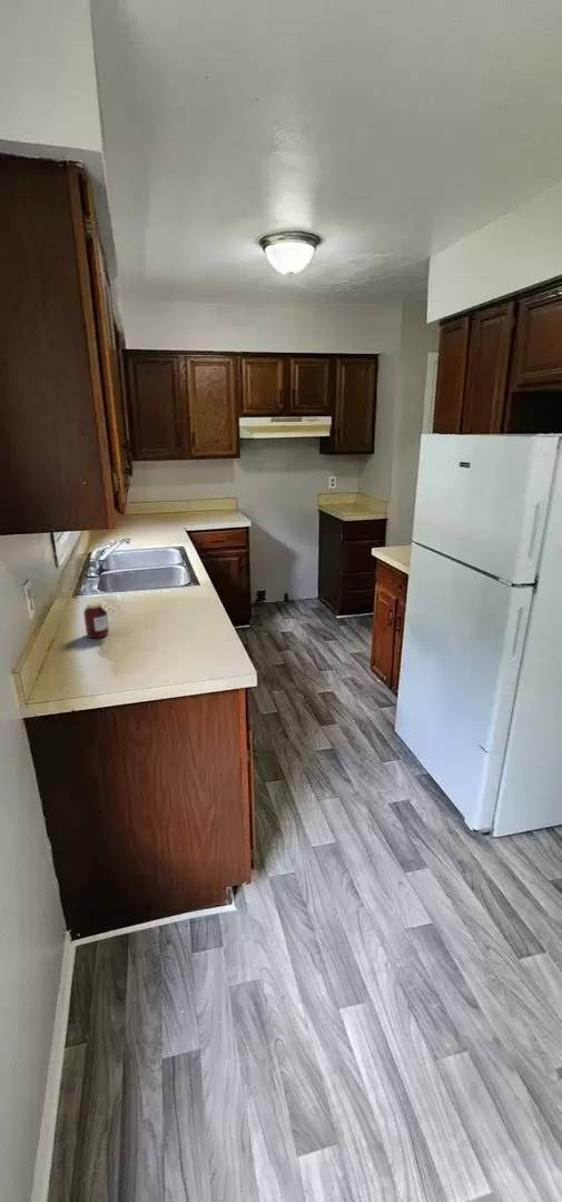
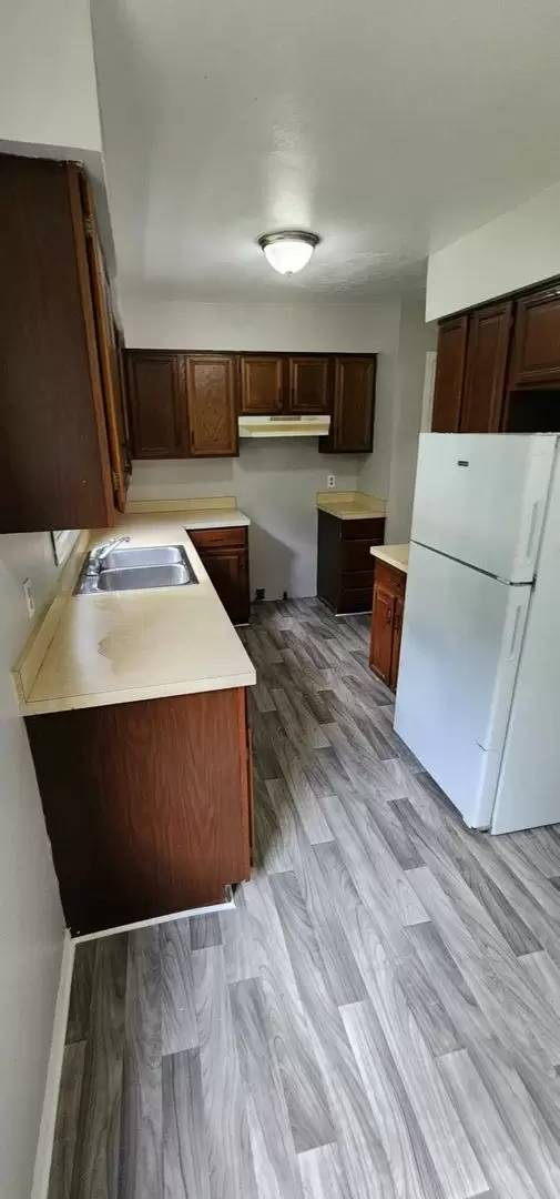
- jar (100, 618)
